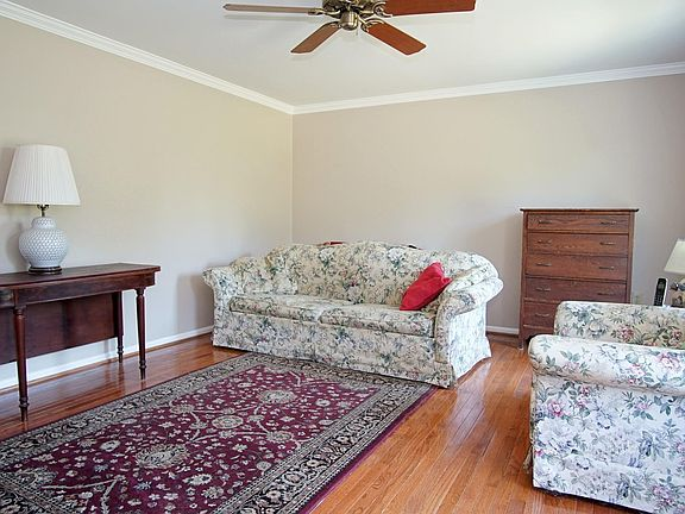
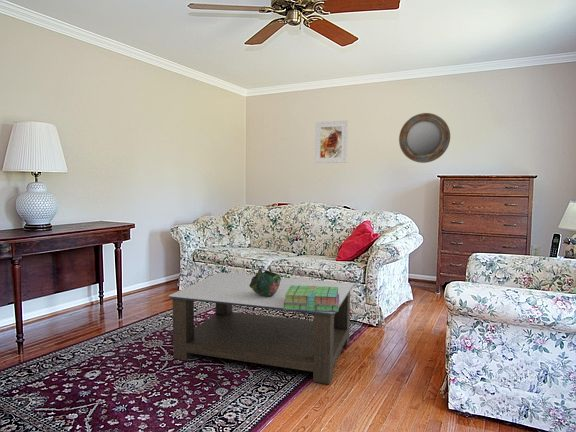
+ decorative bowl (264, 281)
+ stack of books (312, 297)
+ home mirror (423, 138)
+ coffee table (266, 319)
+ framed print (331, 142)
